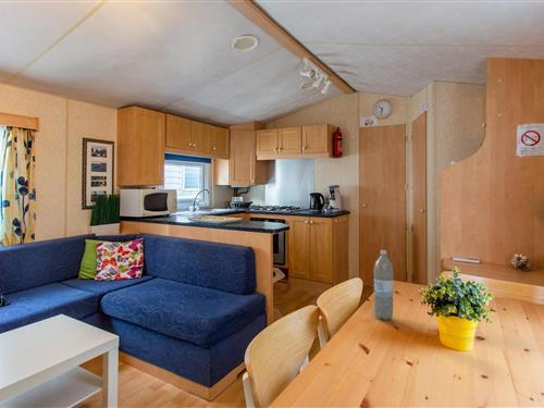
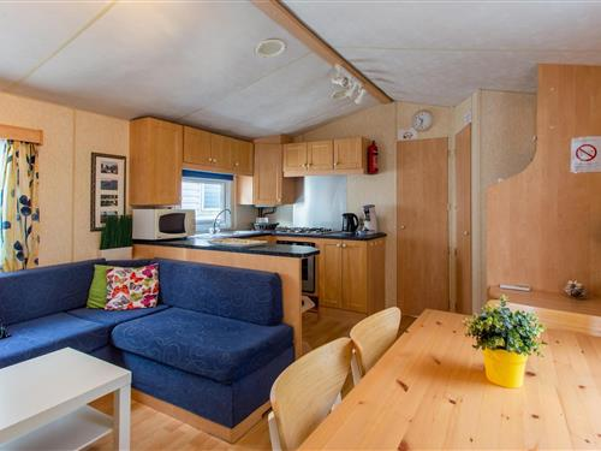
- water bottle (383, 284)
